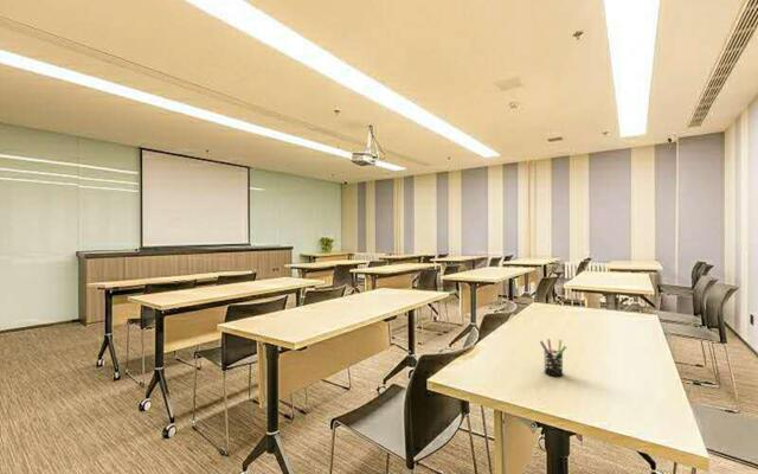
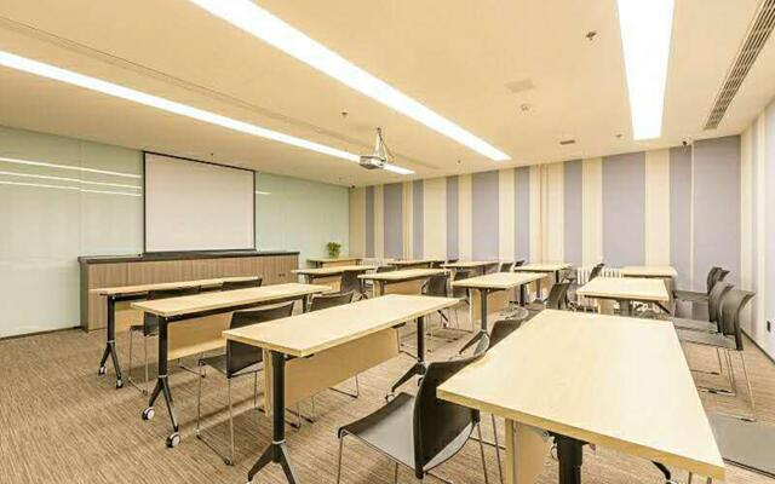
- pen holder (554, 356)
